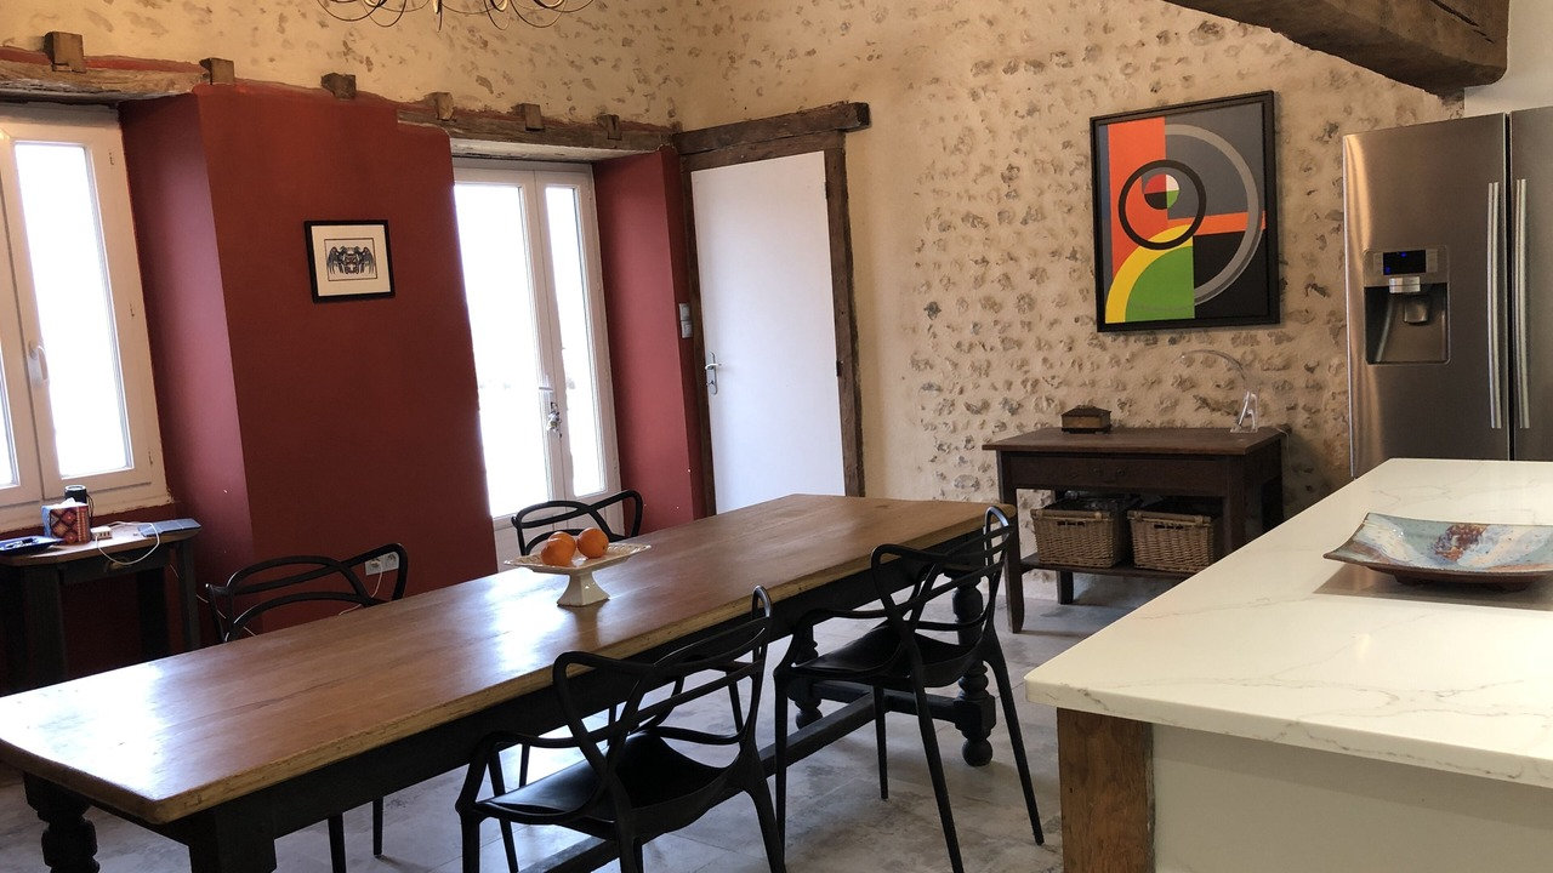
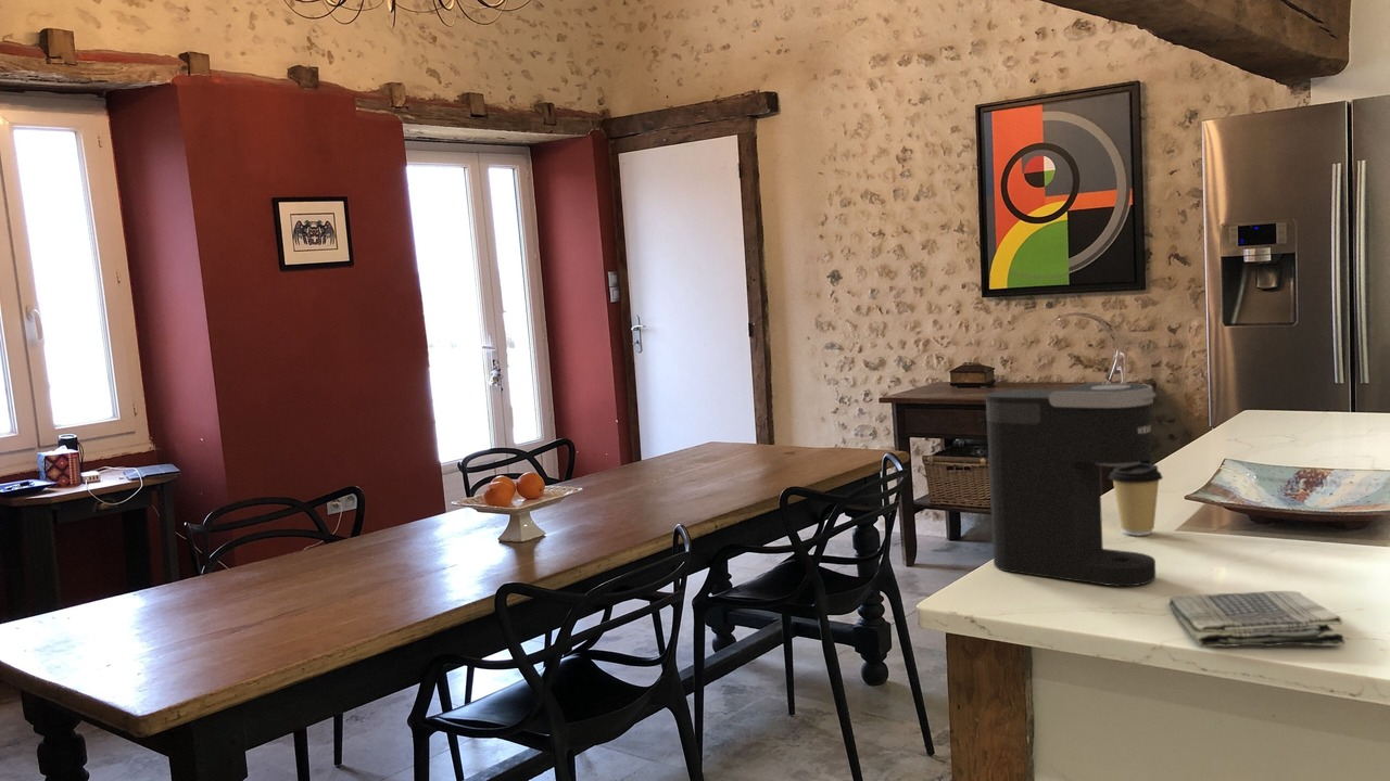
+ dish towel (1252, 614)
+ coffee maker (1069, 479)
+ coffee cup (1136, 499)
